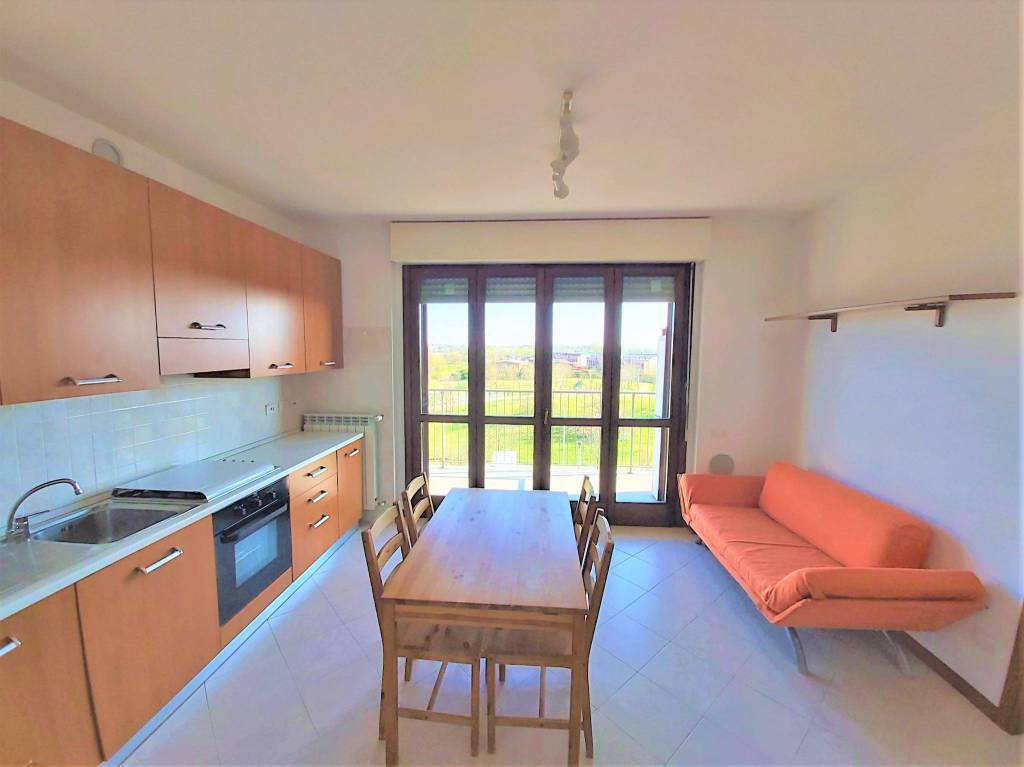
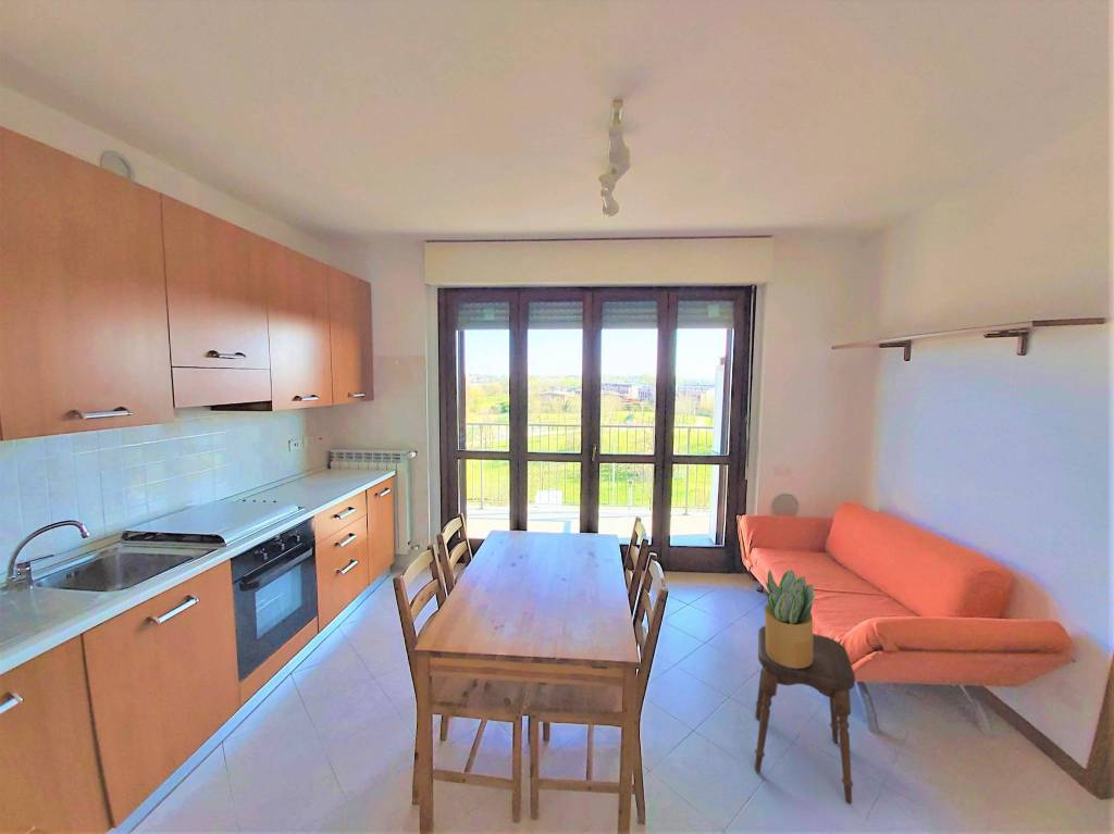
+ potted plant (791, 615)
+ stool (804, 684)
